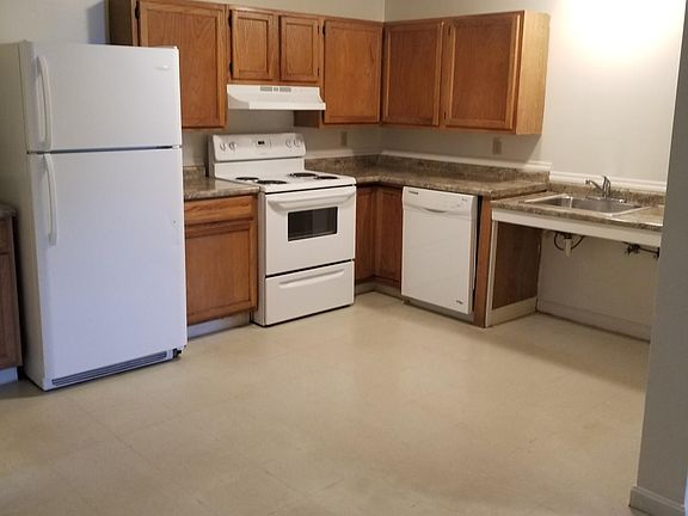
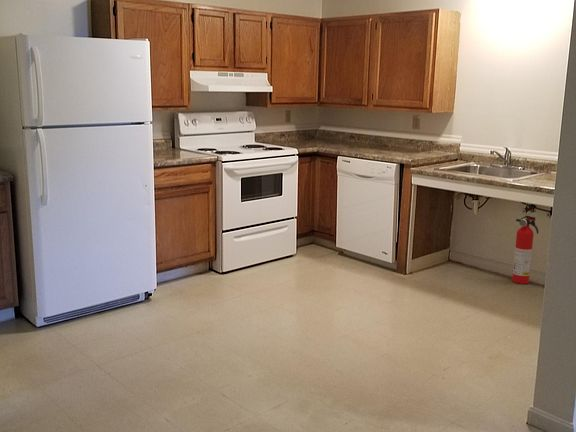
+ fire extinguisher (524, 249)
